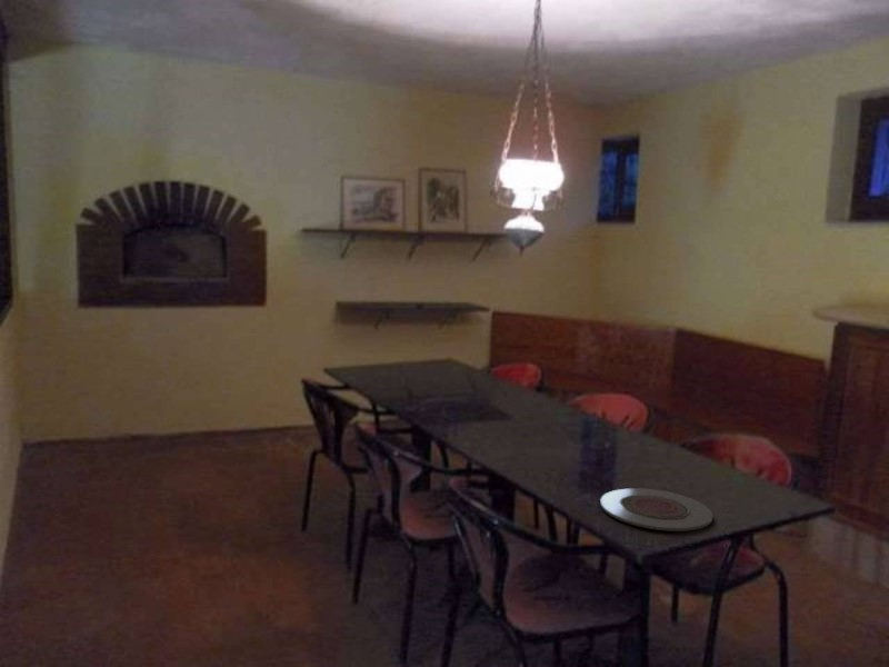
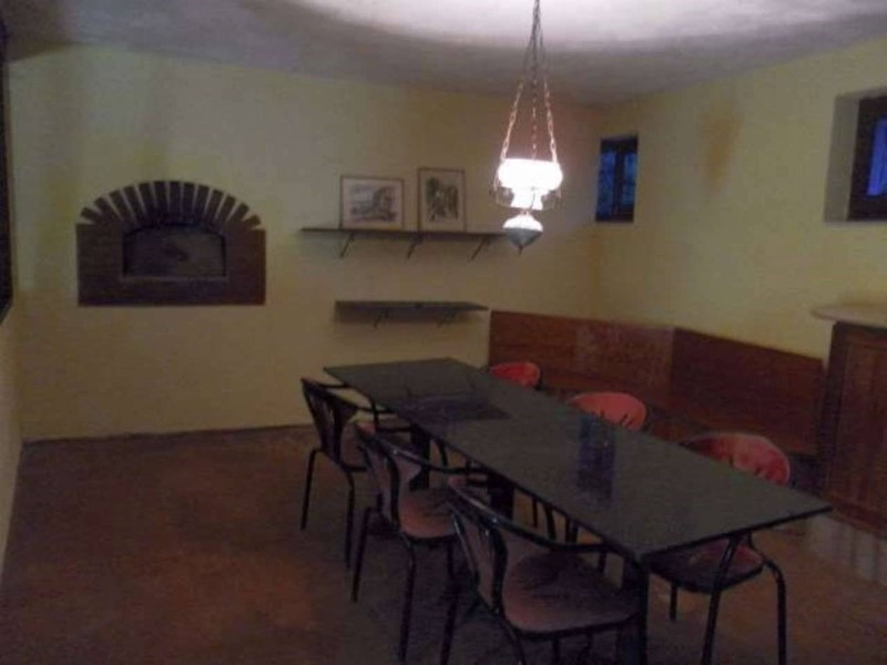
- plate (655, 507)
